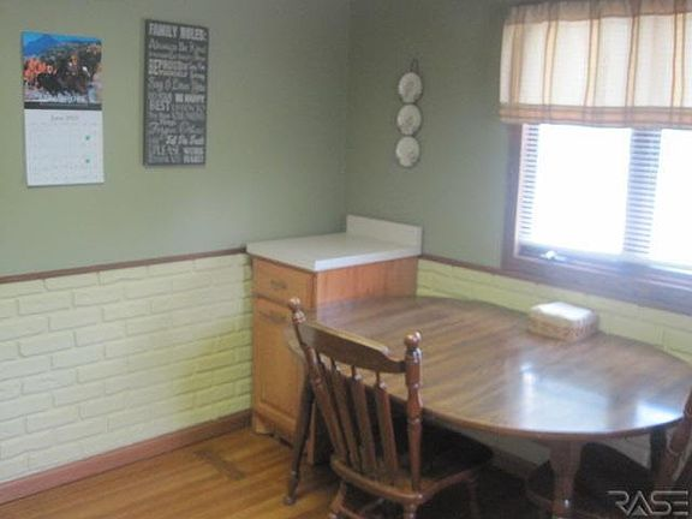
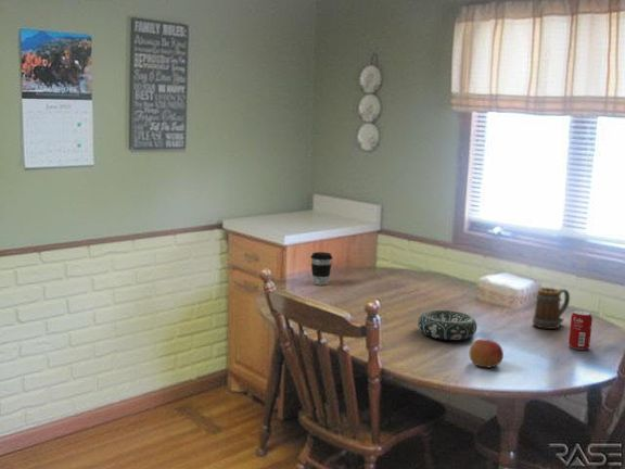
+ apple (486, 352)
+ mug (552, 307)
+ coffee cup (321, 268)
+ beverage can (581, 329)
+ decorative bowl (447, 325)
